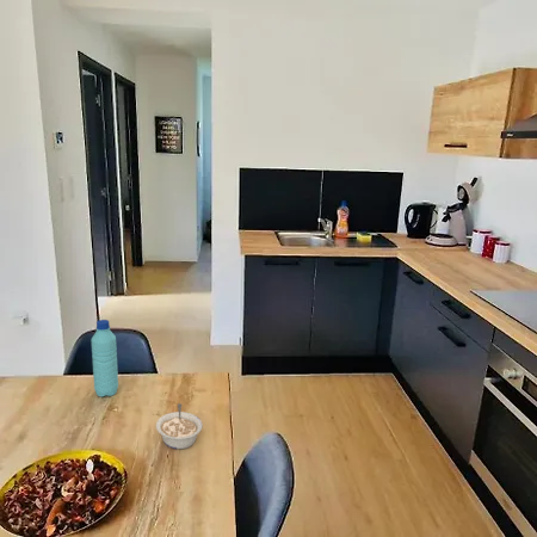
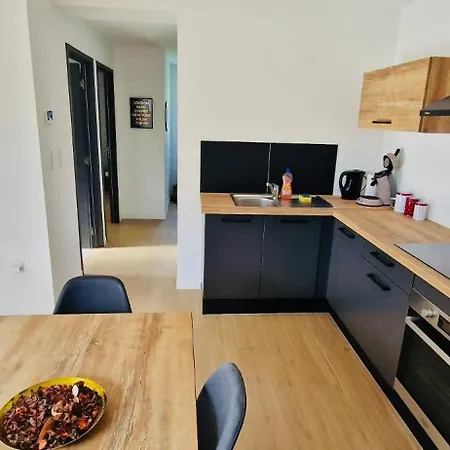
- legume (178, 430)
- water bottle (104, 357)
